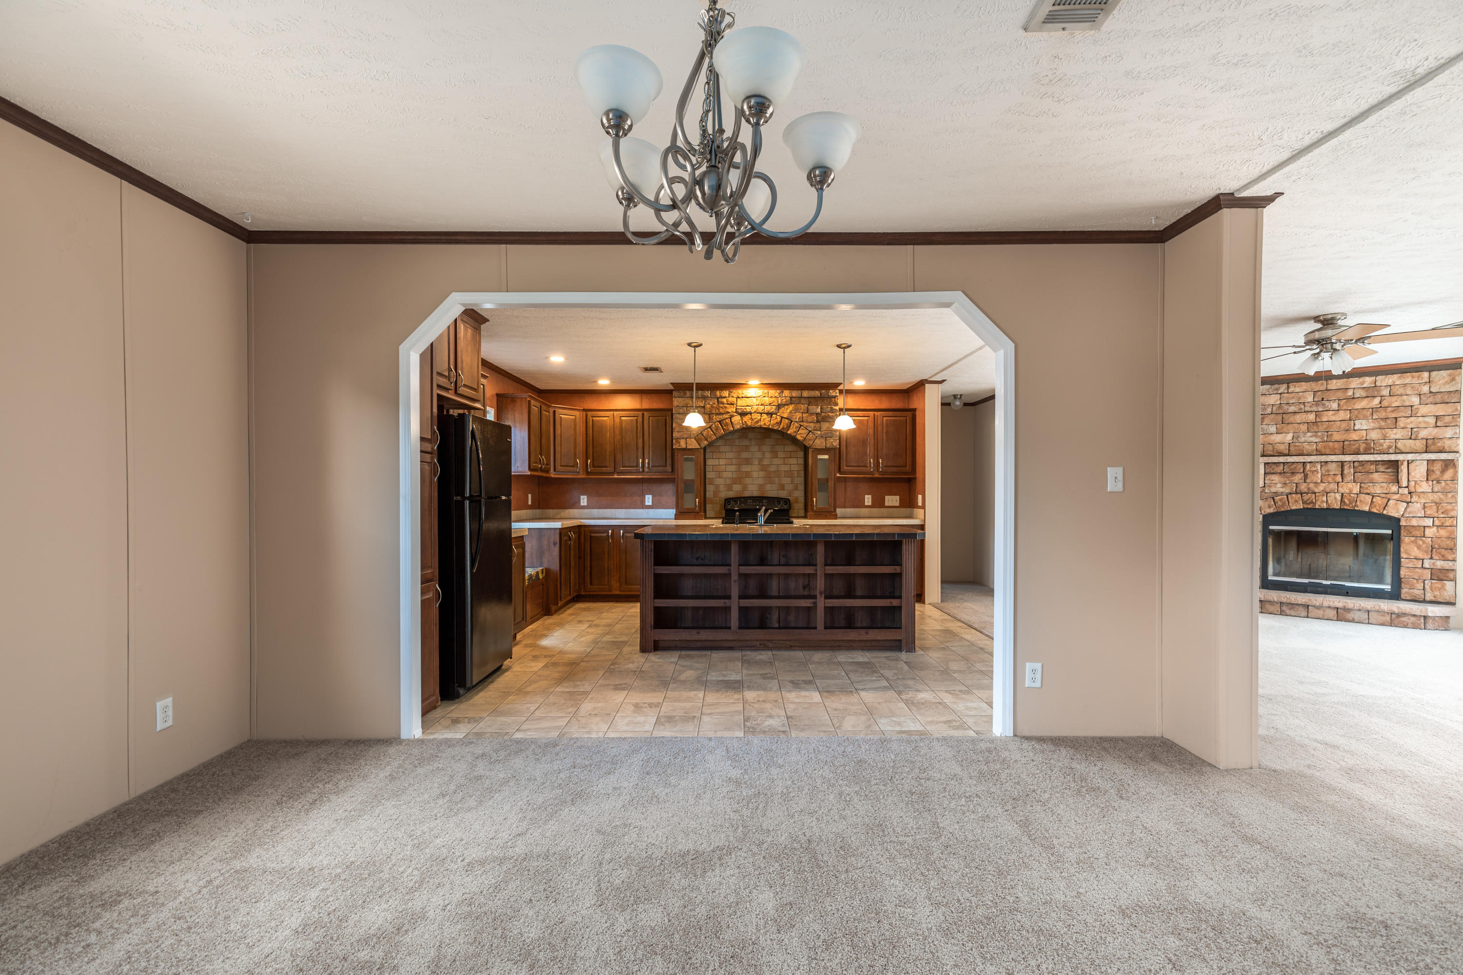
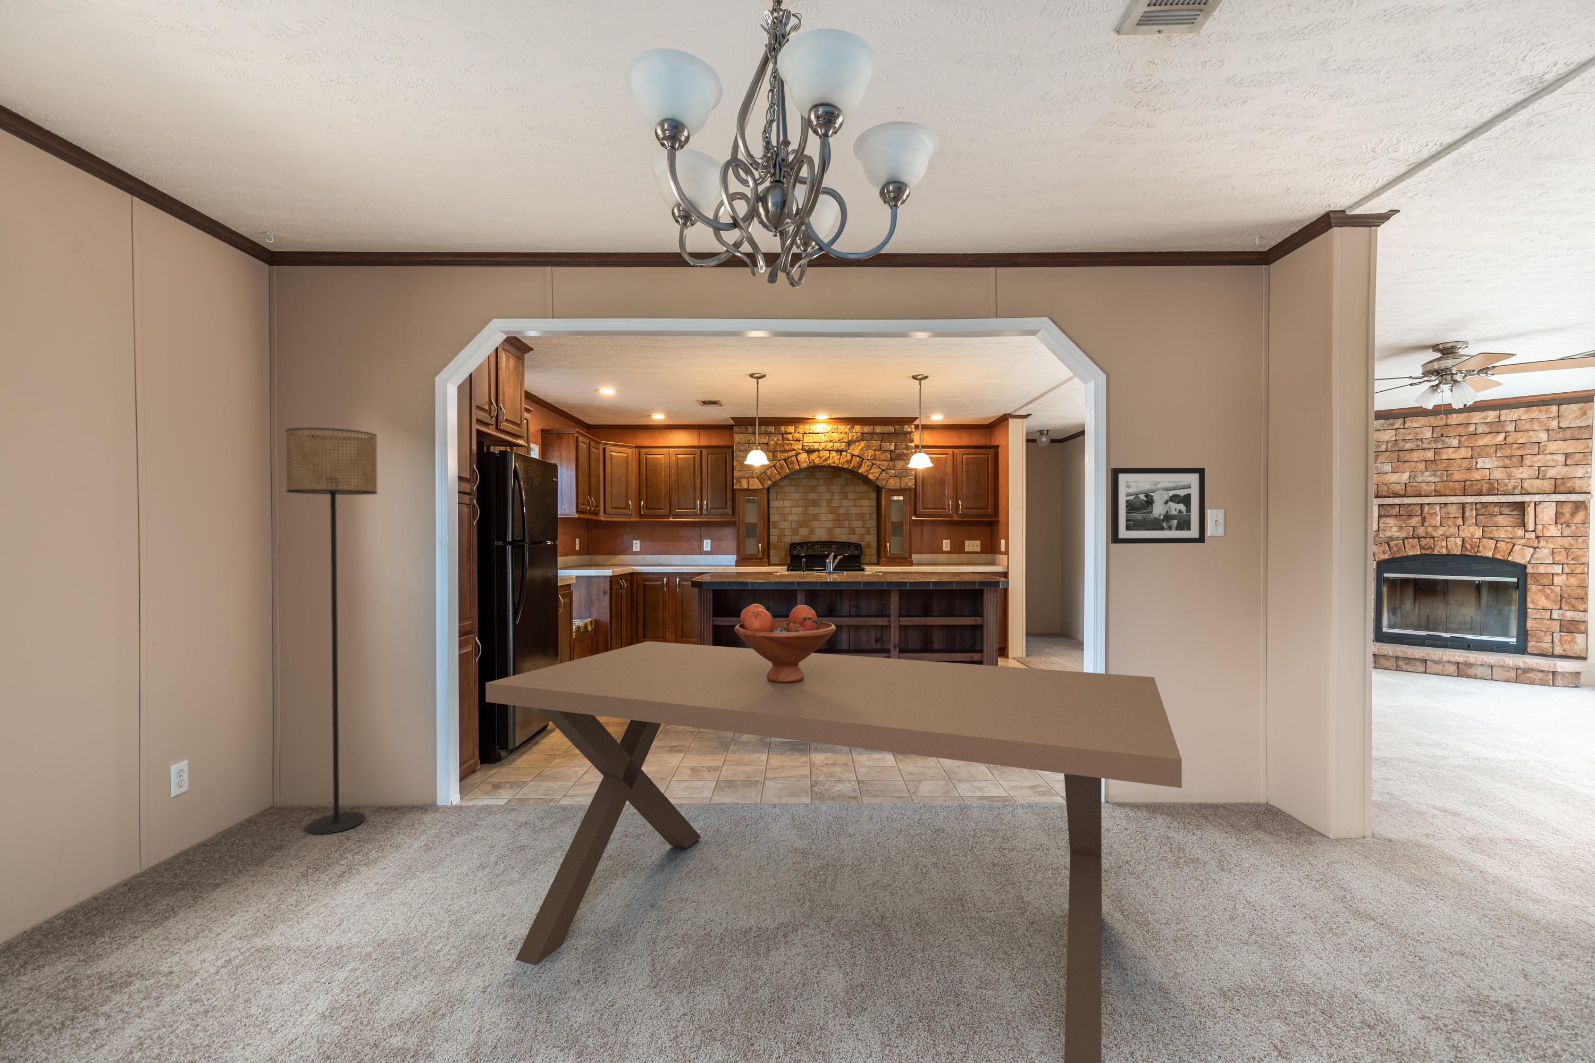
+ dining table (828, 744)
+ floor lamp (335, 629)
+ picture frame (1157, 505)
+ fruit bowl (786, 642)
